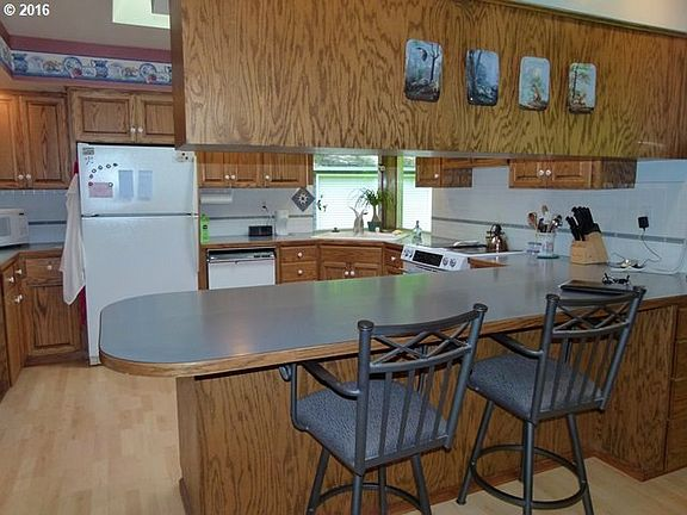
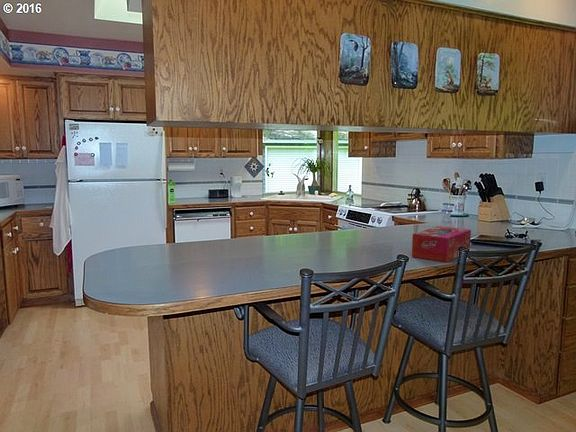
+ tissue box (442, 242)
